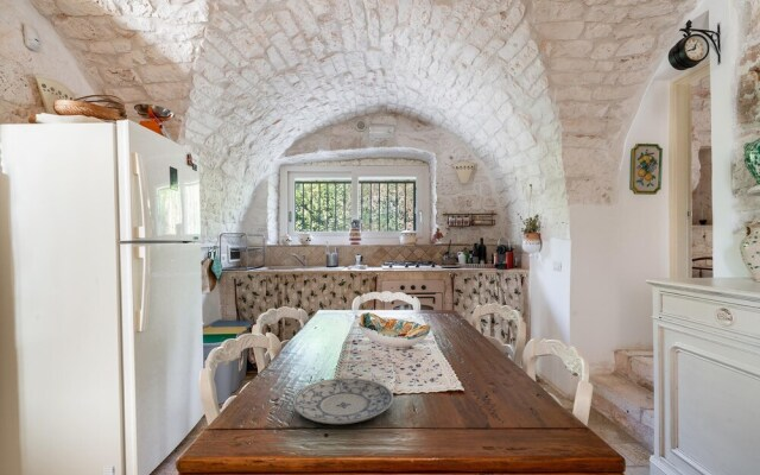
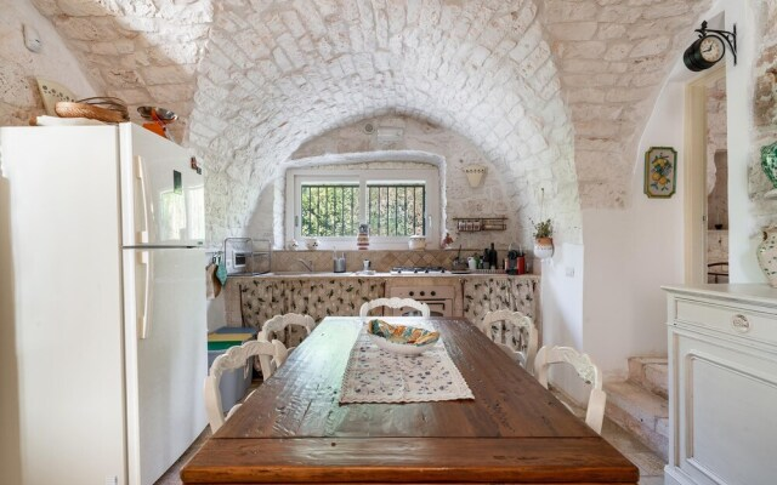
- plate (343, 401)
